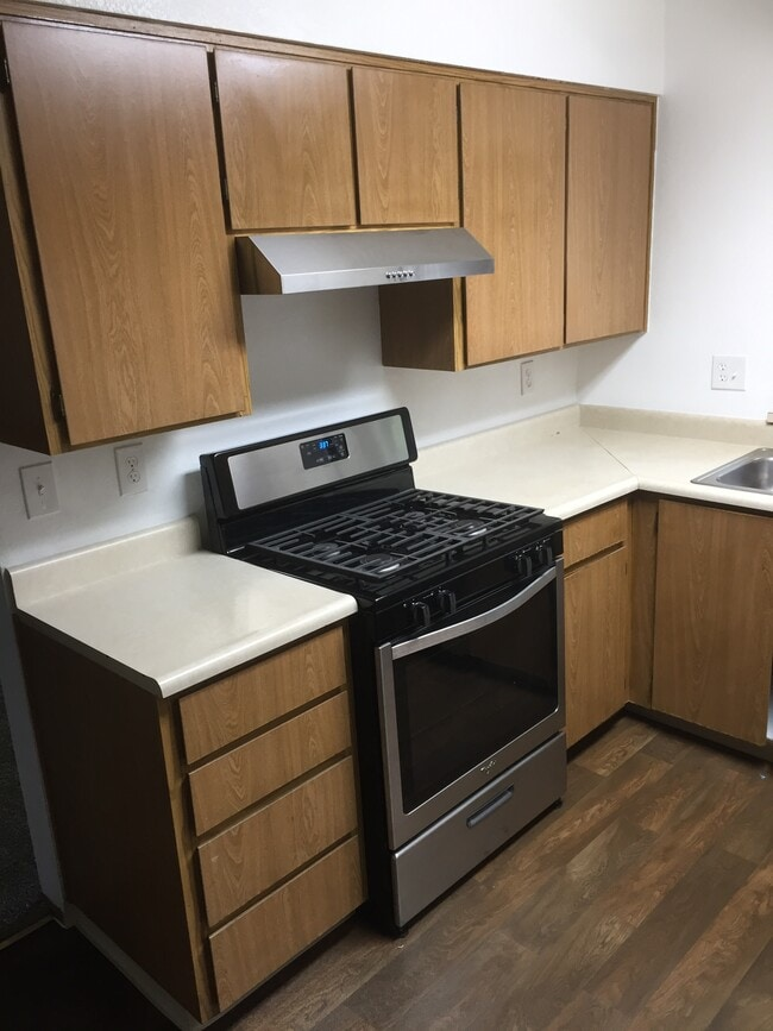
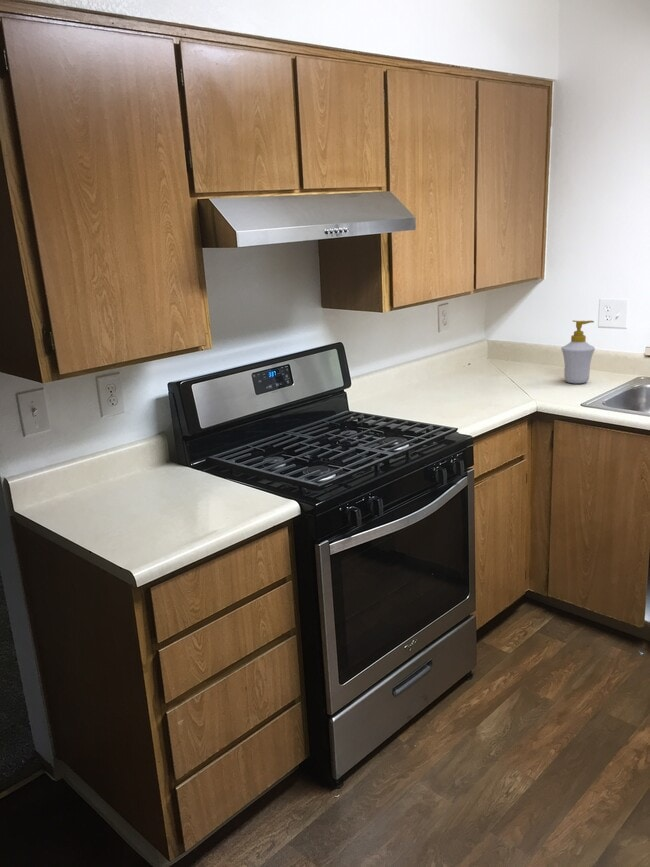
+ soap bottle (577, 351)
